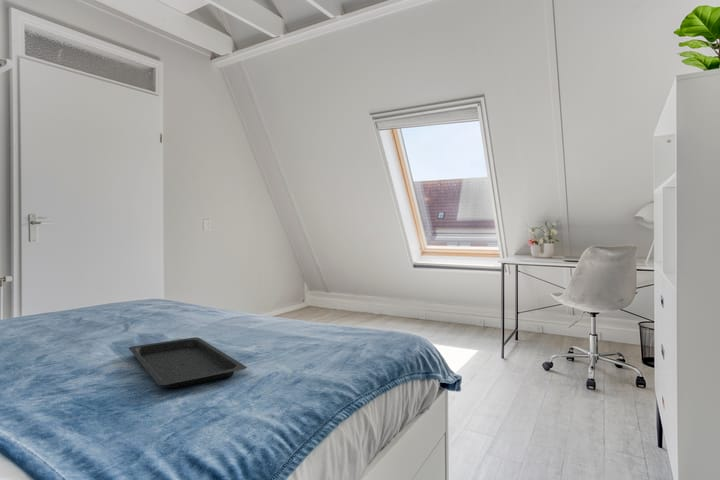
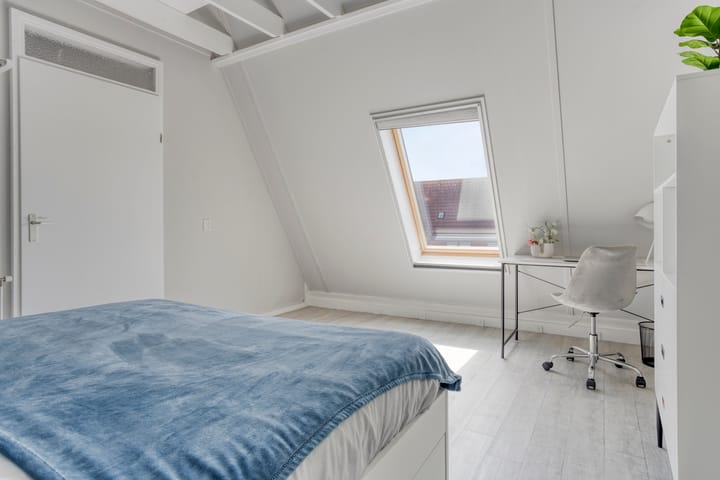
- serving tray (182, 360)
